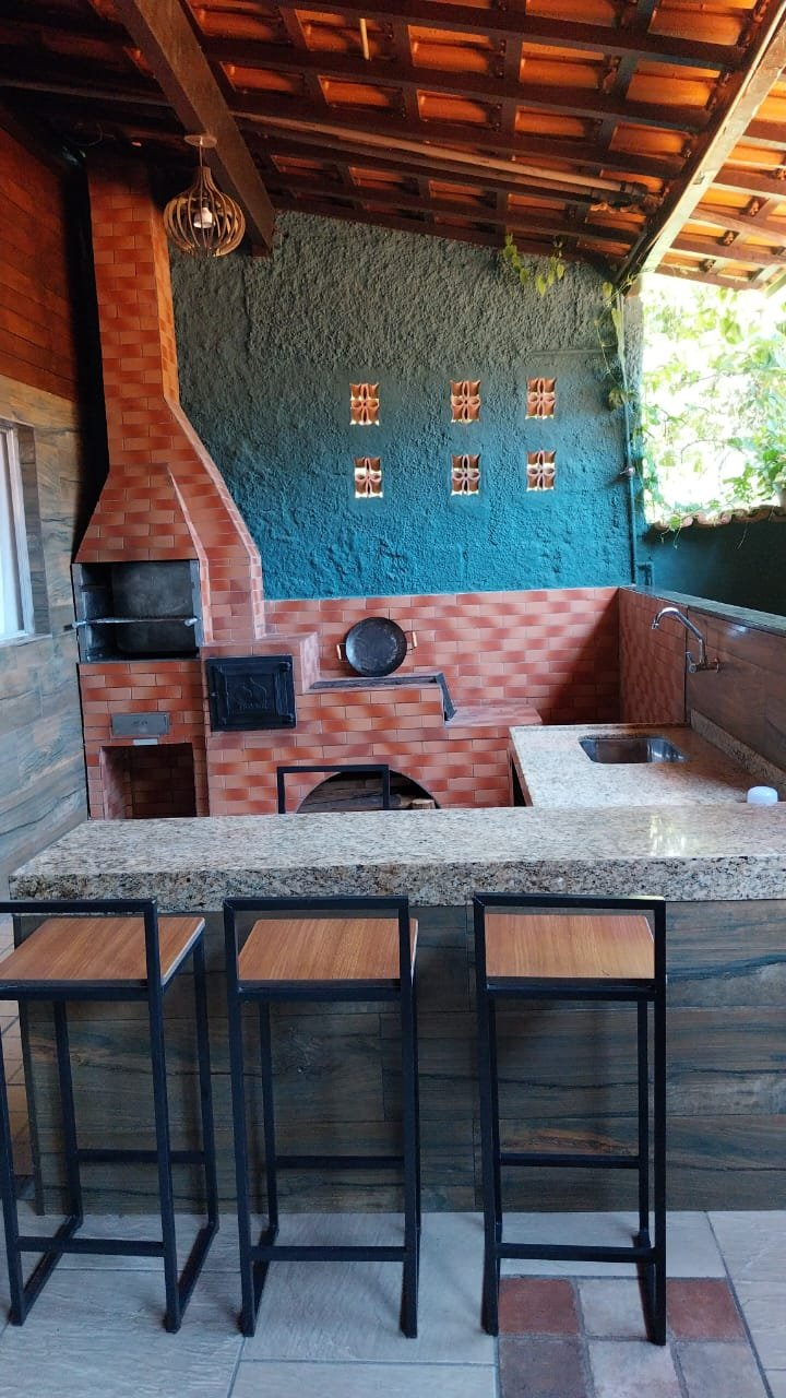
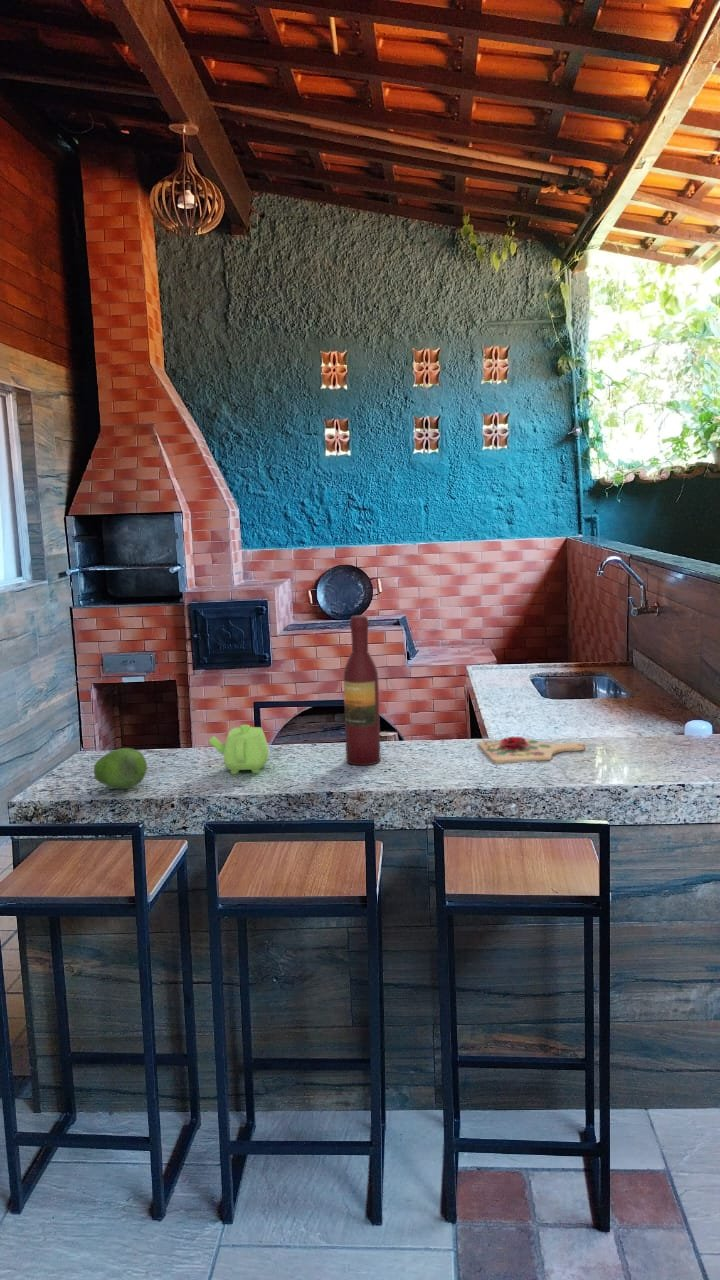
+ wine bottle (361, 689)
+ teapot (238, 746)
+ fruit (119, 768)
+ cutting board (535, 745)
